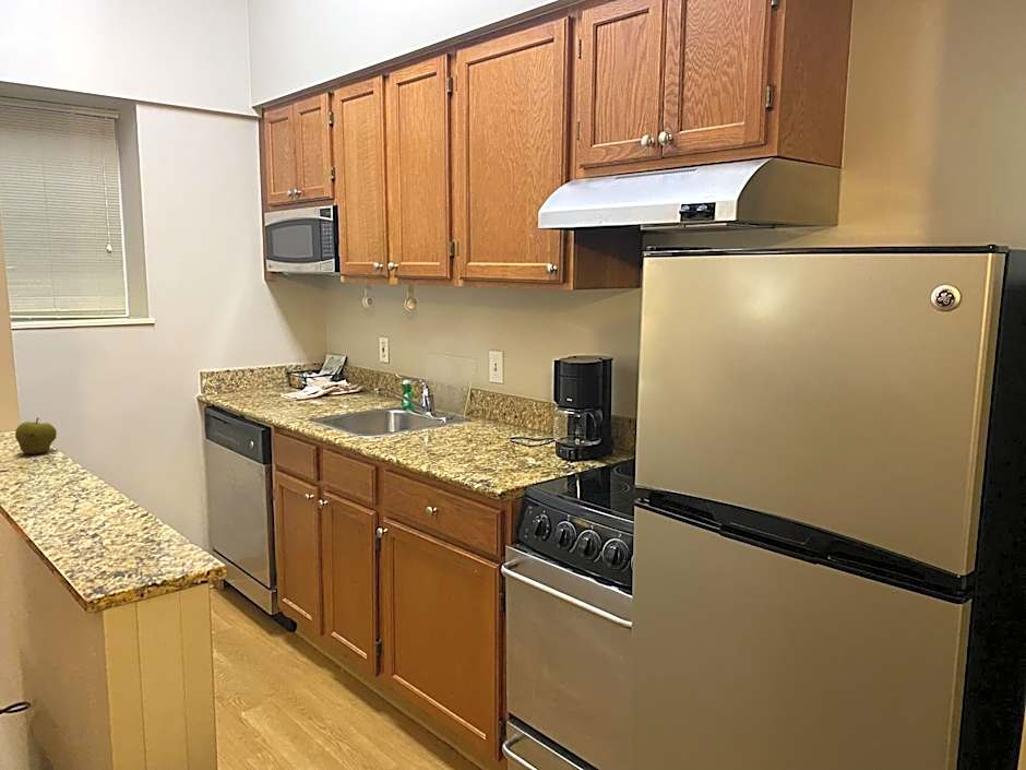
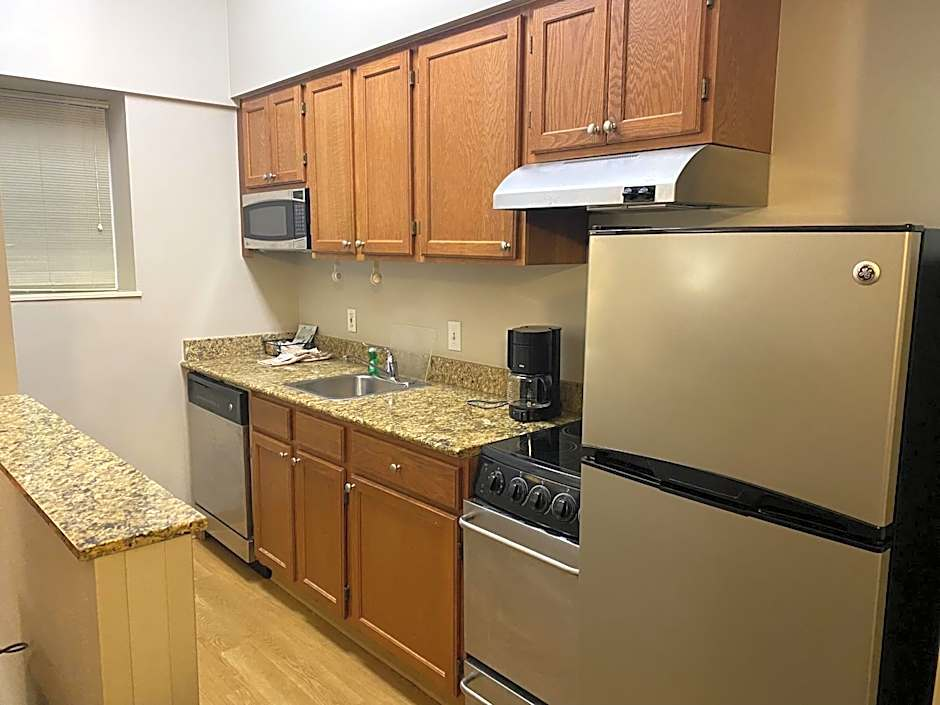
- apple (35, 435)
